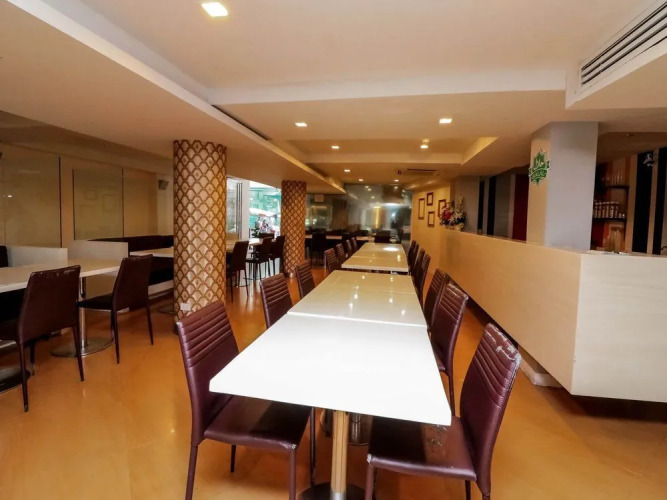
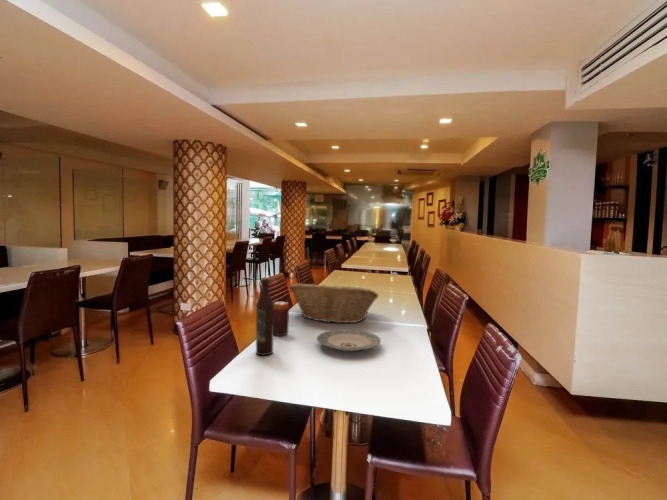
+ wine bottle (264, 315)
+ plate (348, 342)
+ fruit basket (332, 298)
+ candle (280, 318)
